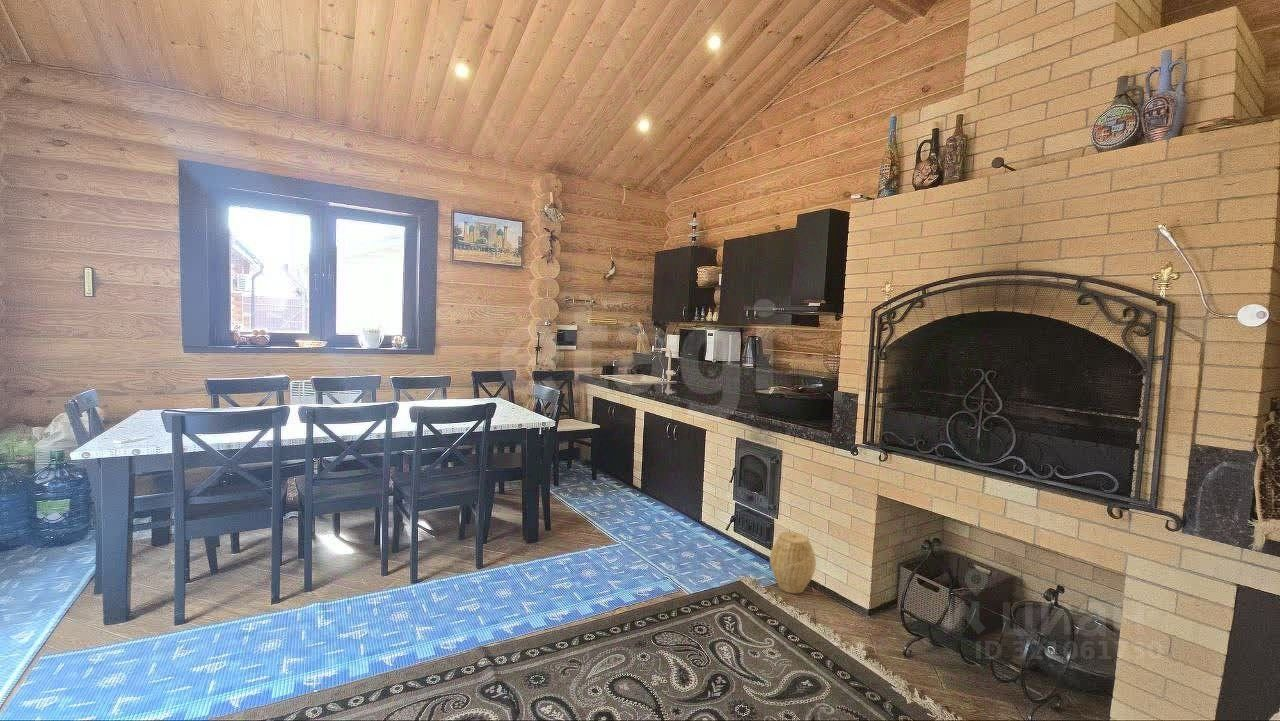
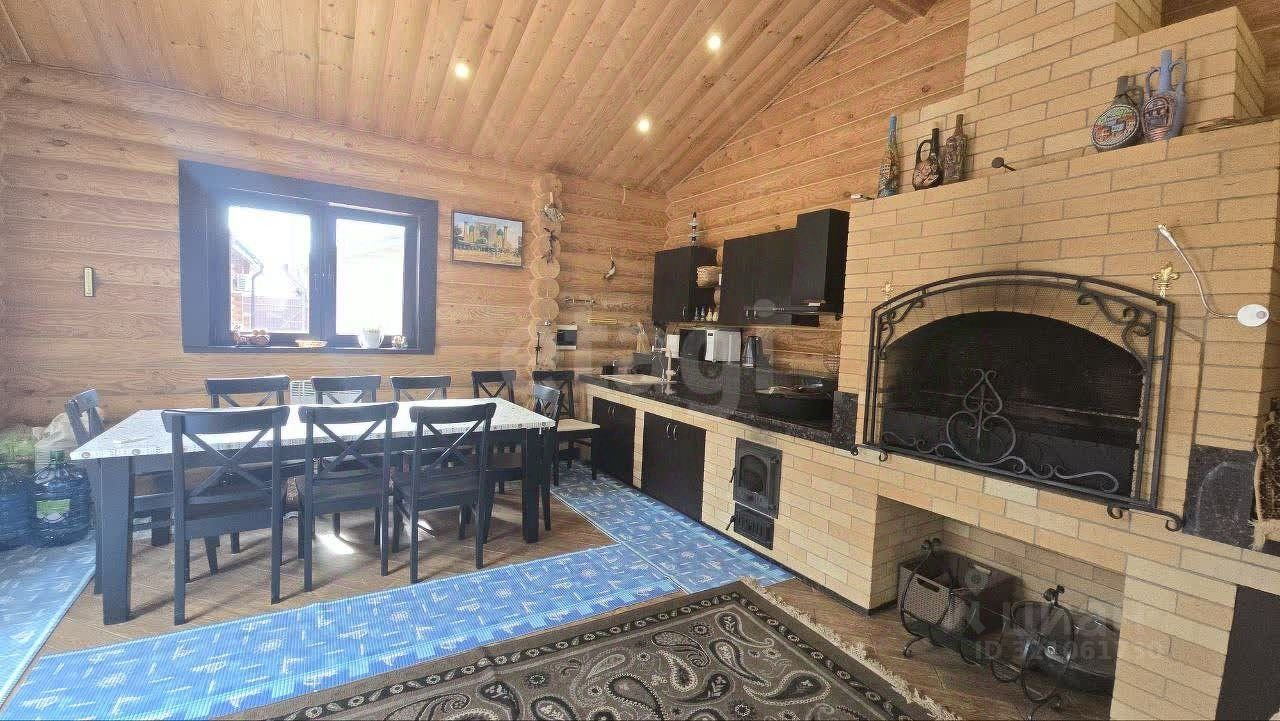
- woven basket (792, 560)
